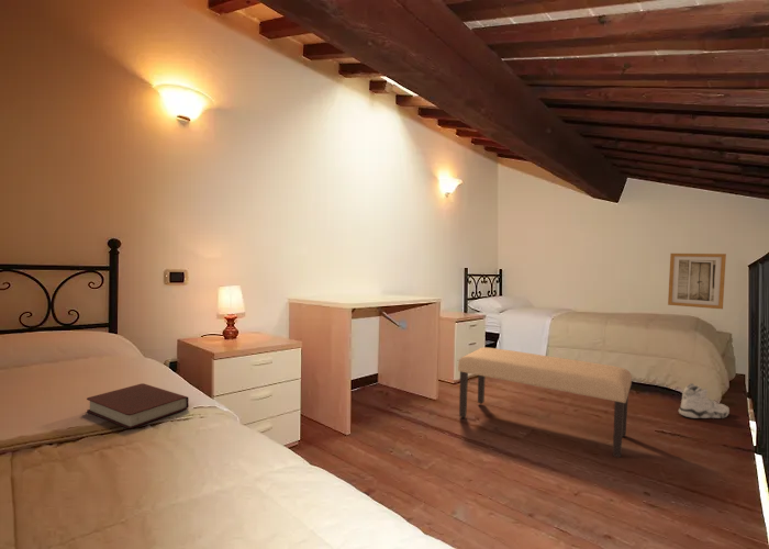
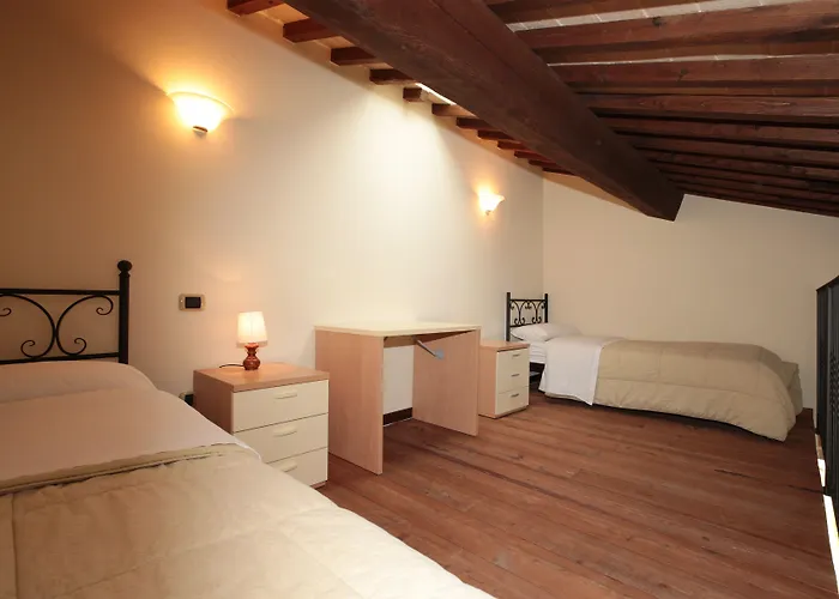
- bench (542, 386)
- wall art (695, 280)
- book (137, 403)
- sneaker (704, 400)
